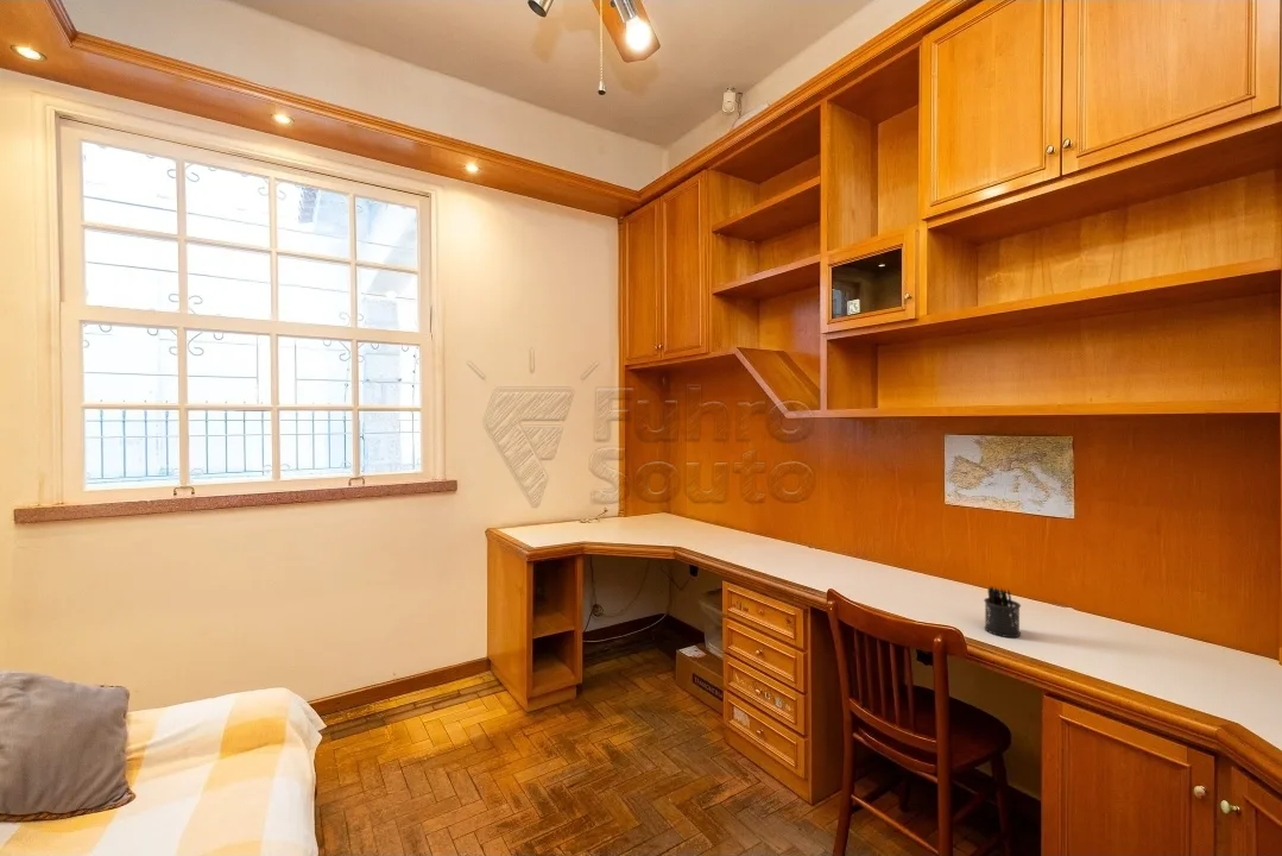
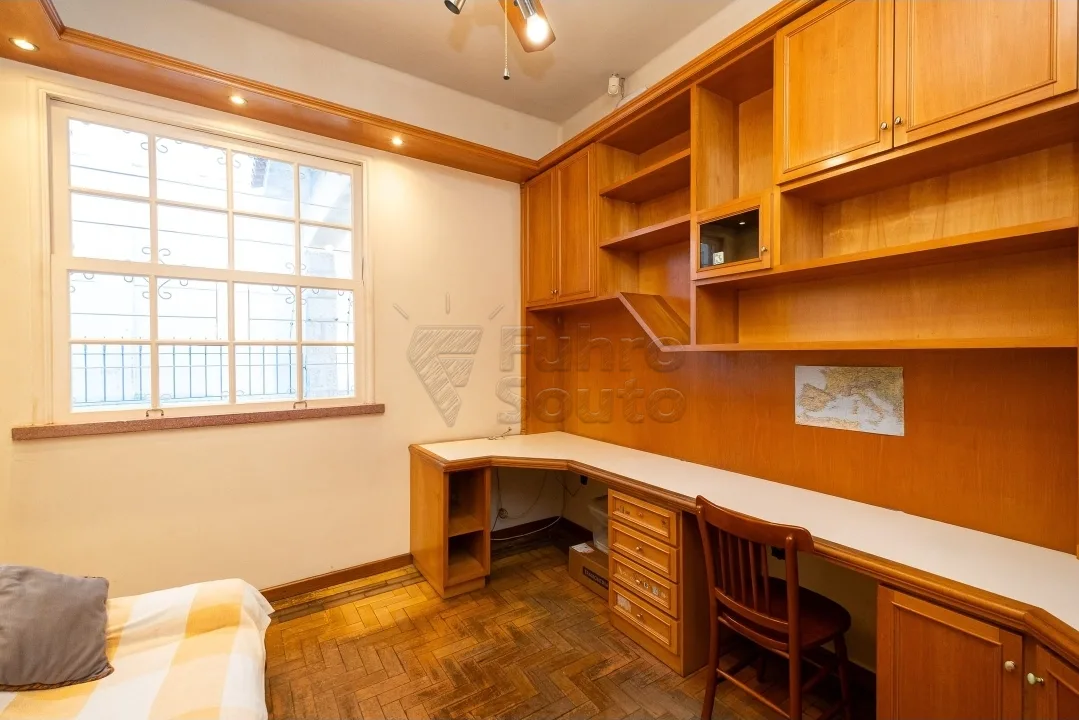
- pen holder (1002, 609)
